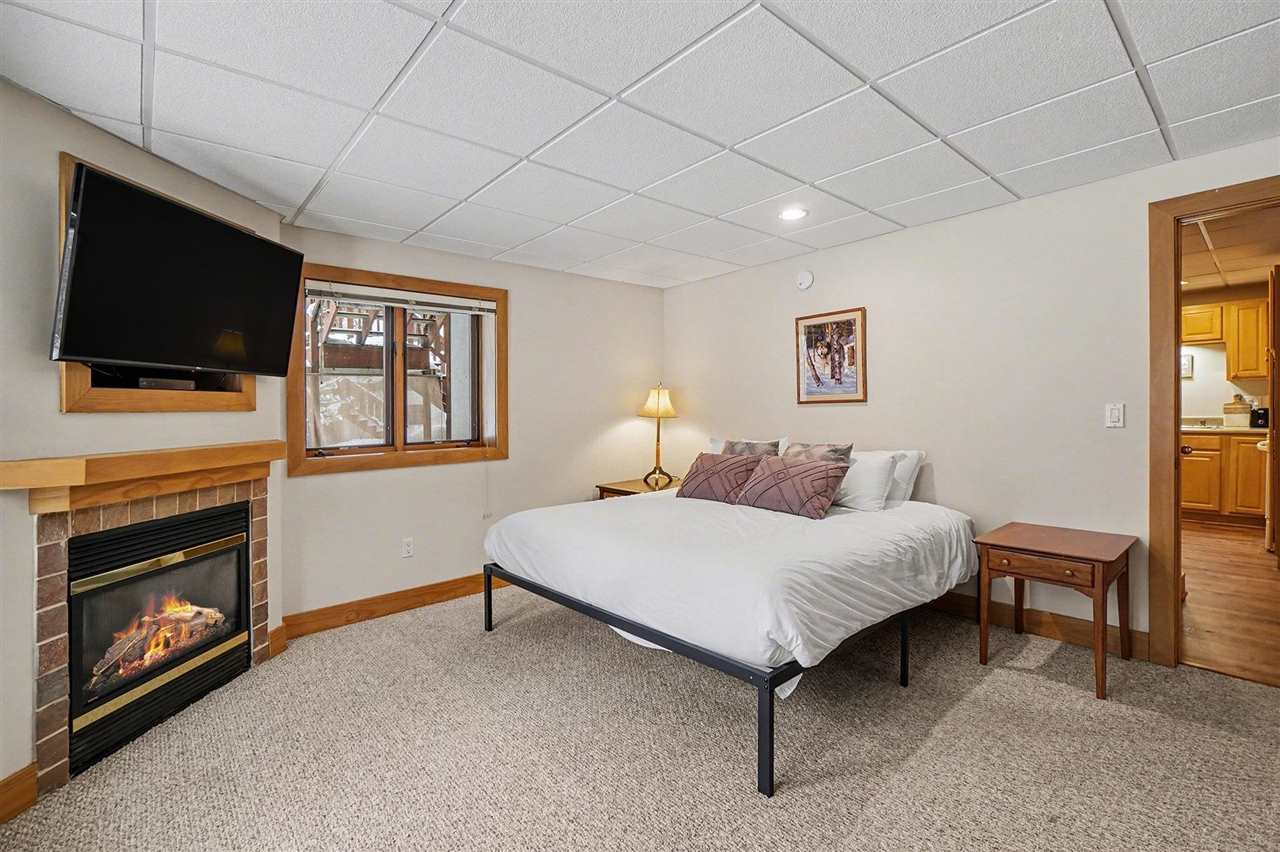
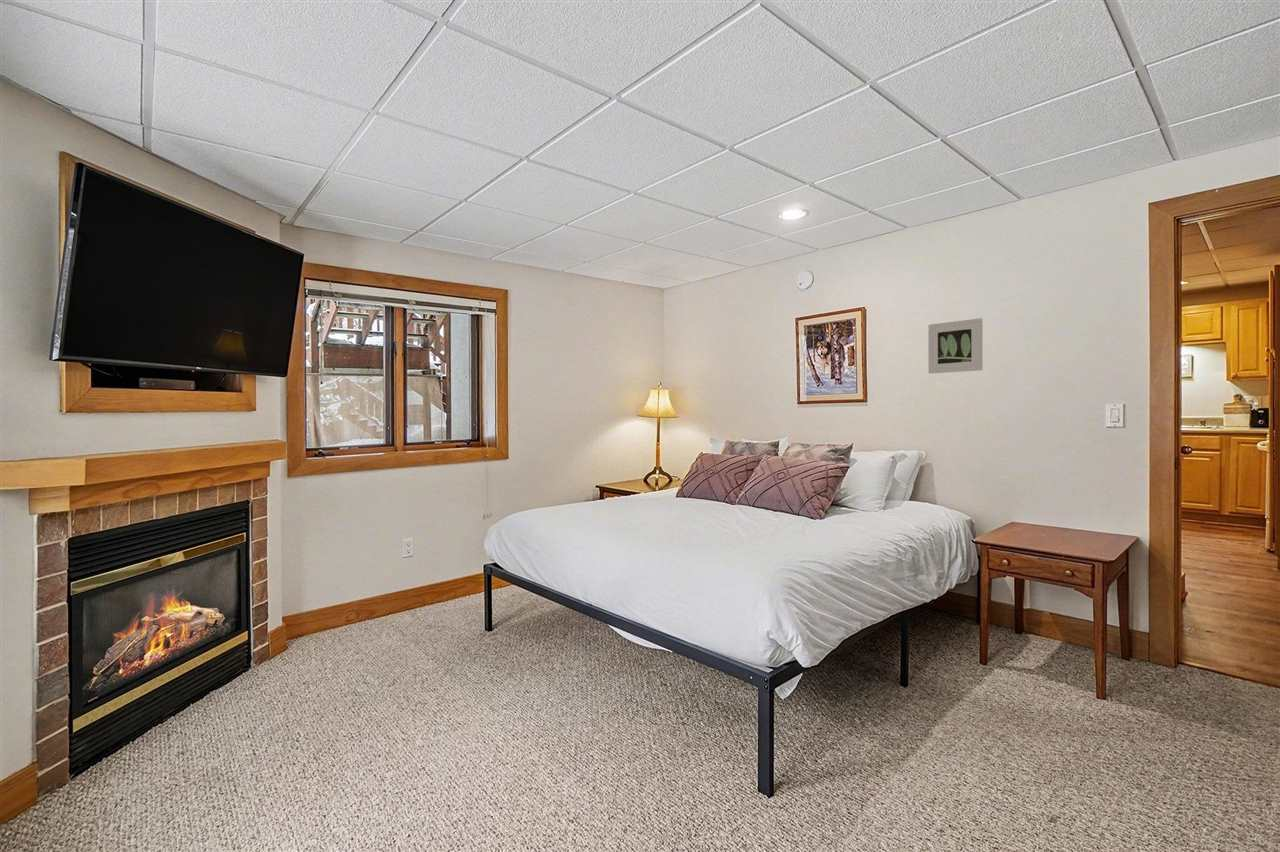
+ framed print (954, 346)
